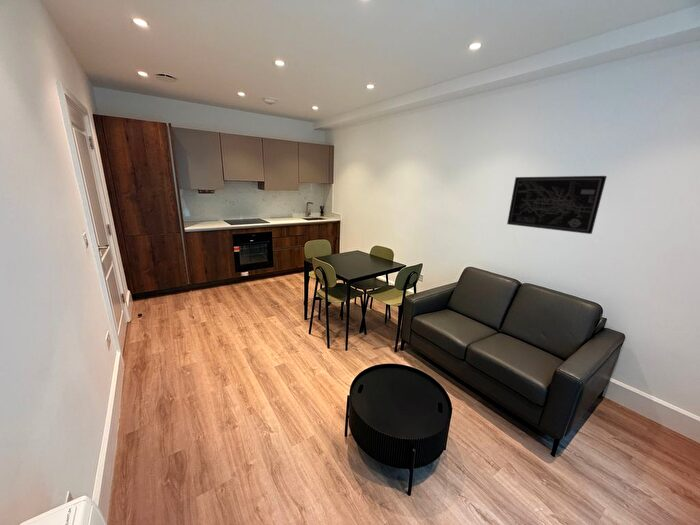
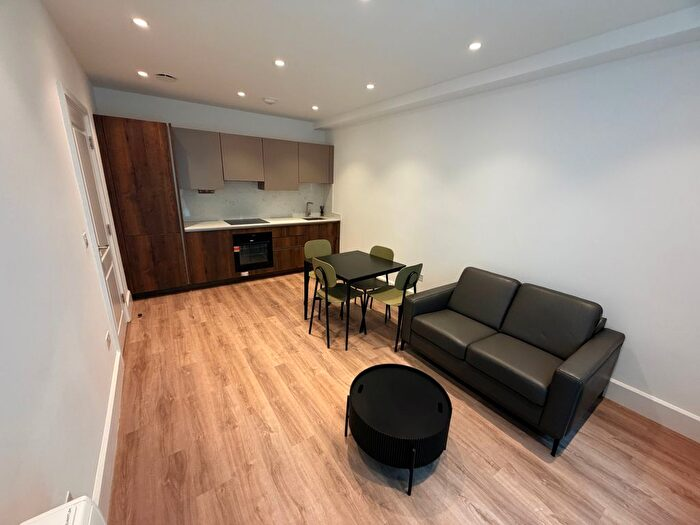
- wall art (550, 203)
